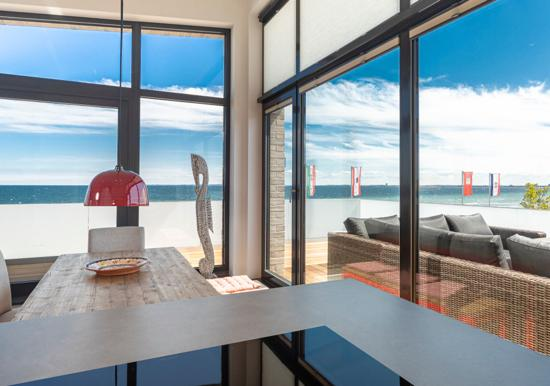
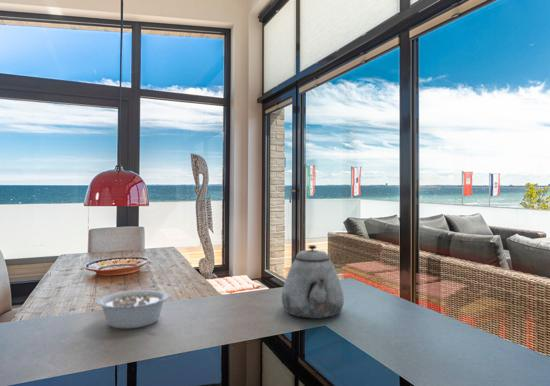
+ legume (136, 307)
+ teapot (313, 279)
